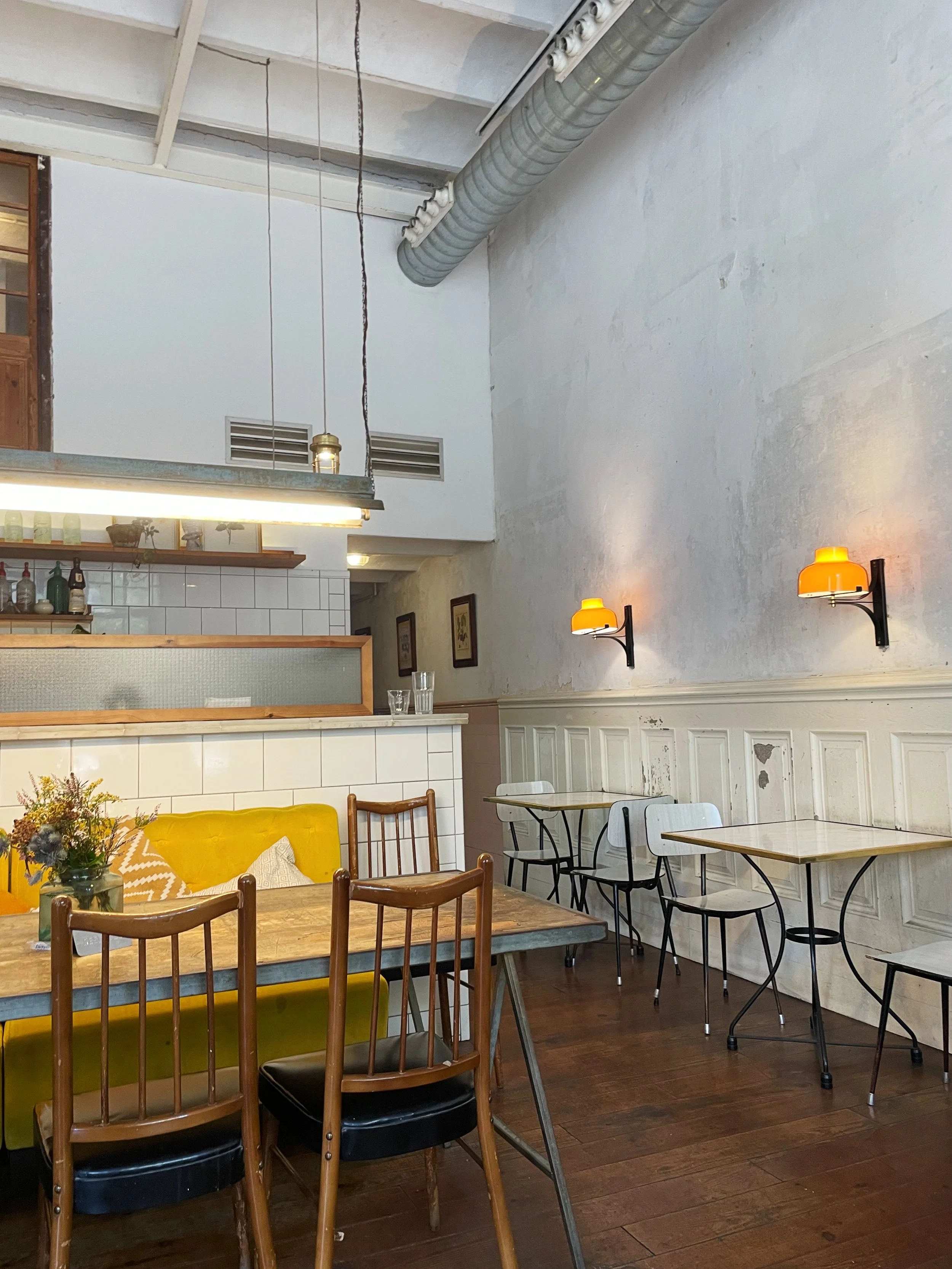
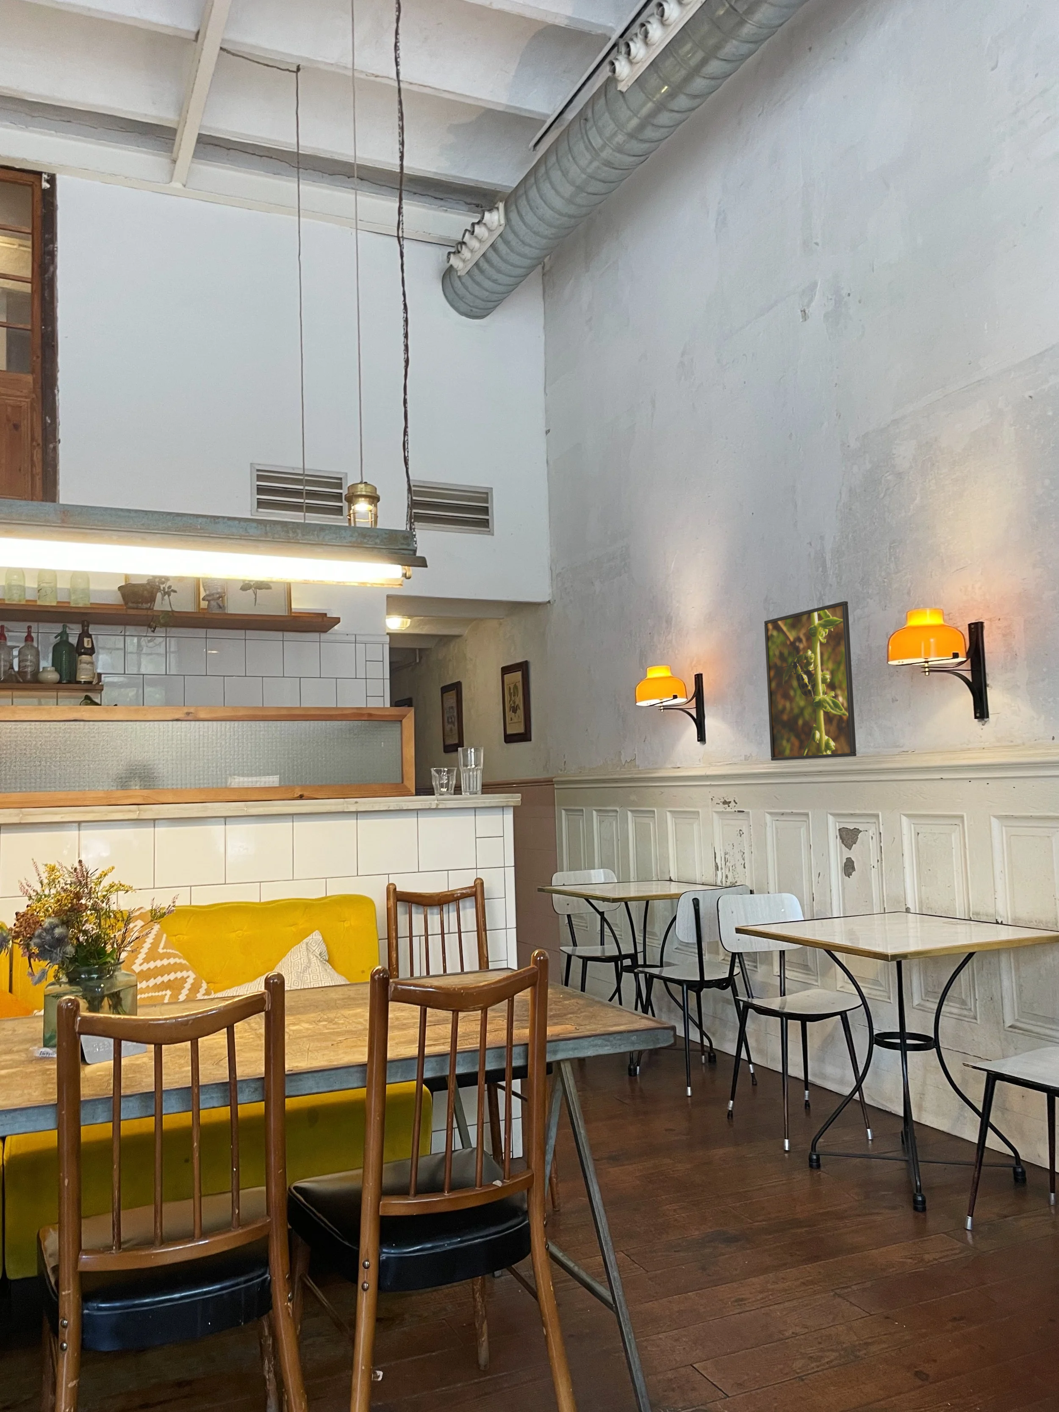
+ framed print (808, 684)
